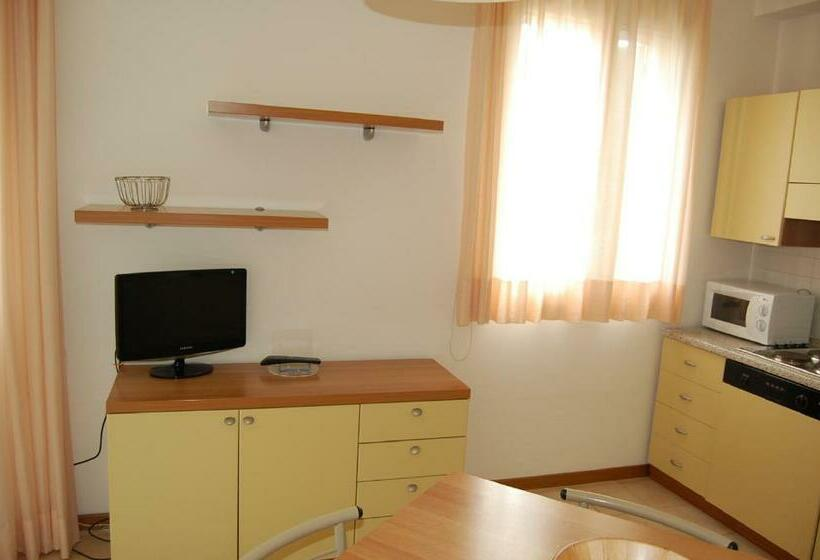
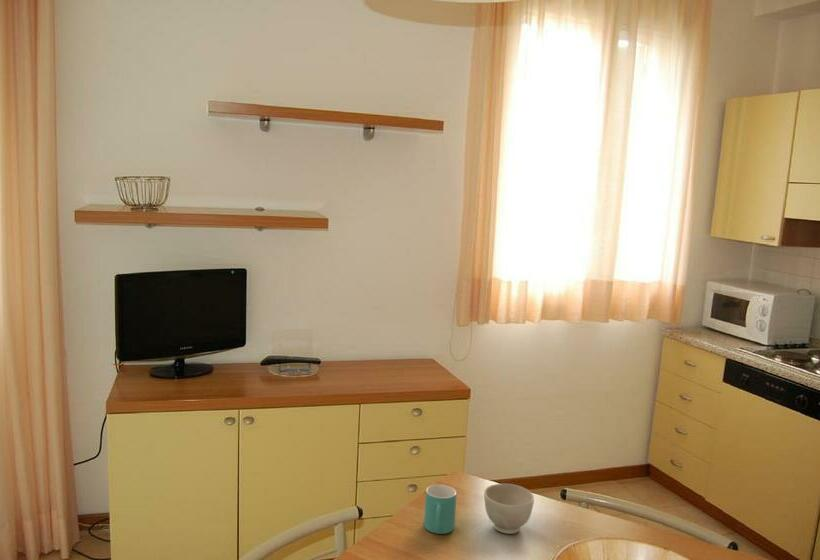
+ mug (439, 511)
+ bowl (507, 511)
